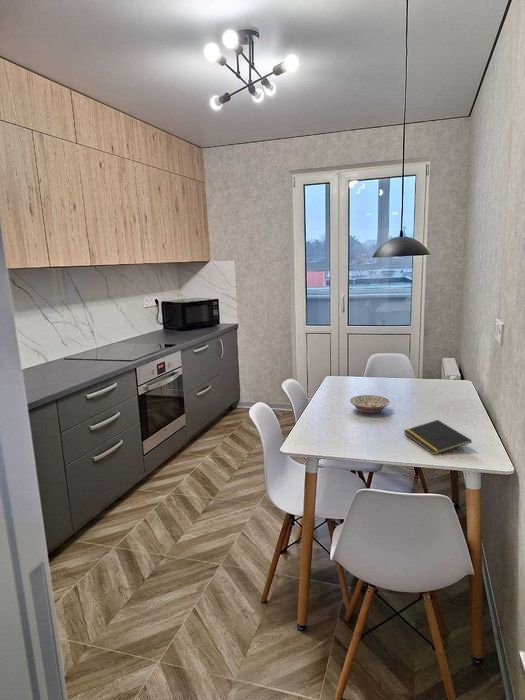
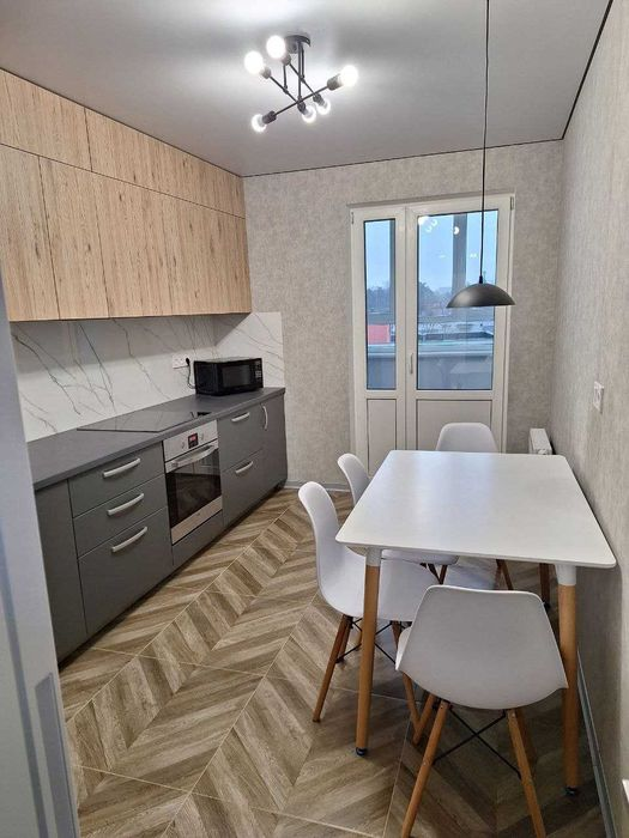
- notepad (435, 436)
- bowl (369, 405)
